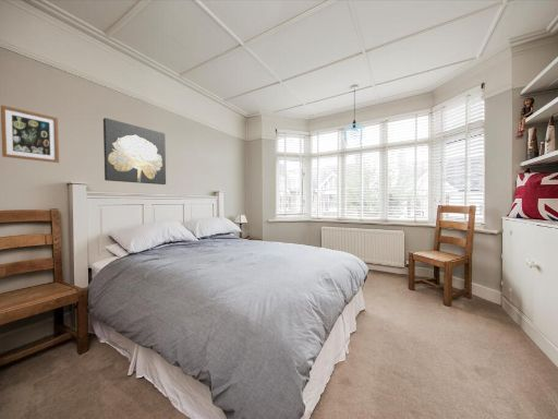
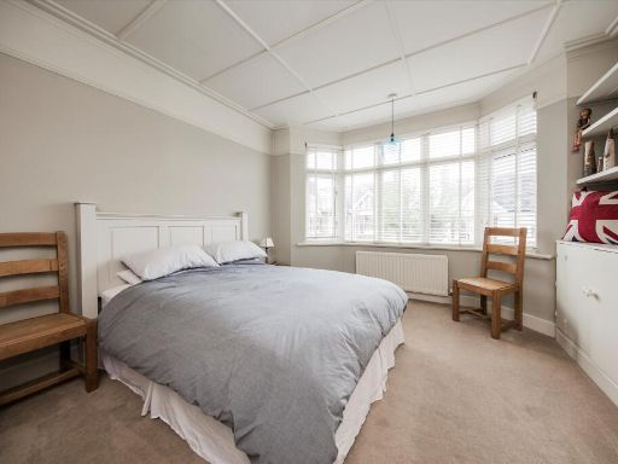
- wall art (137, 154)
- wall art (32, 135)
